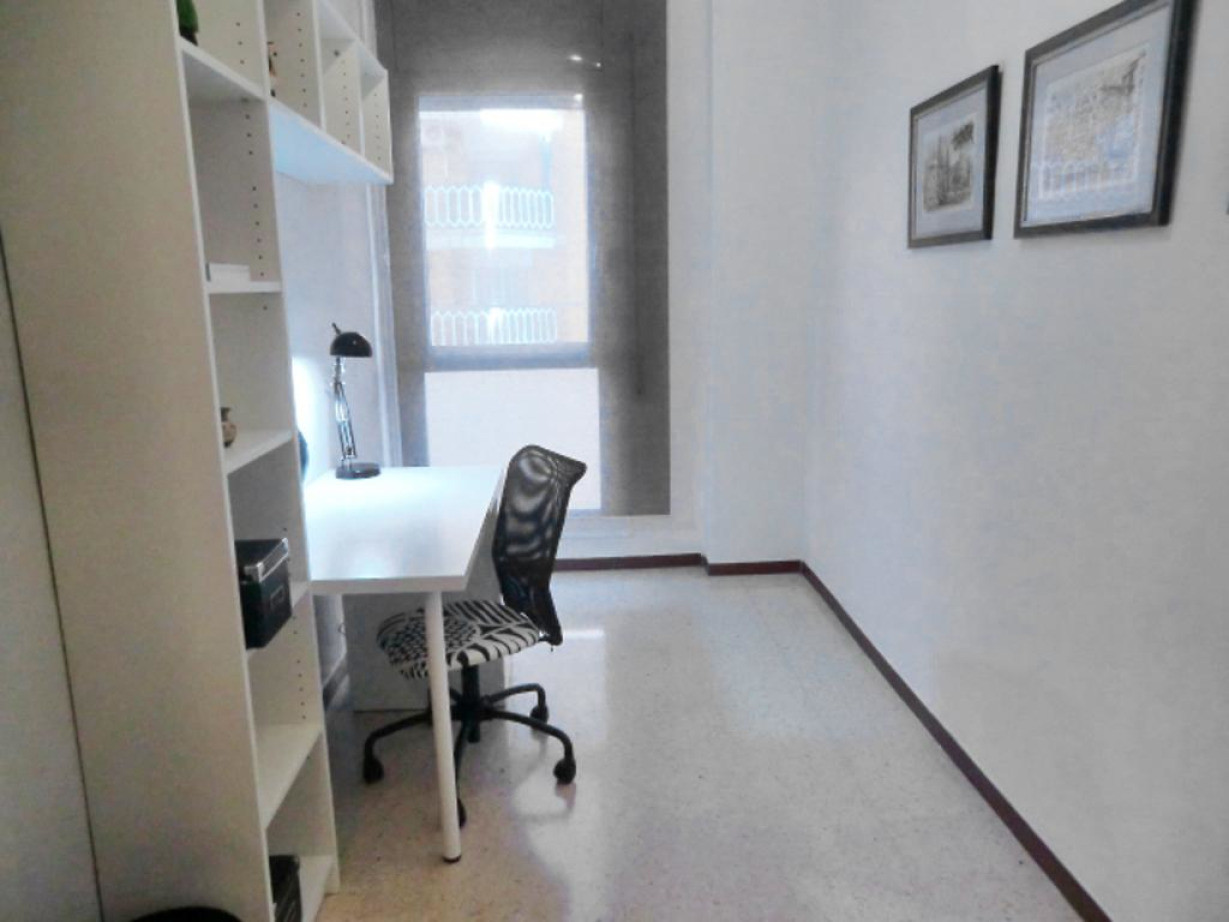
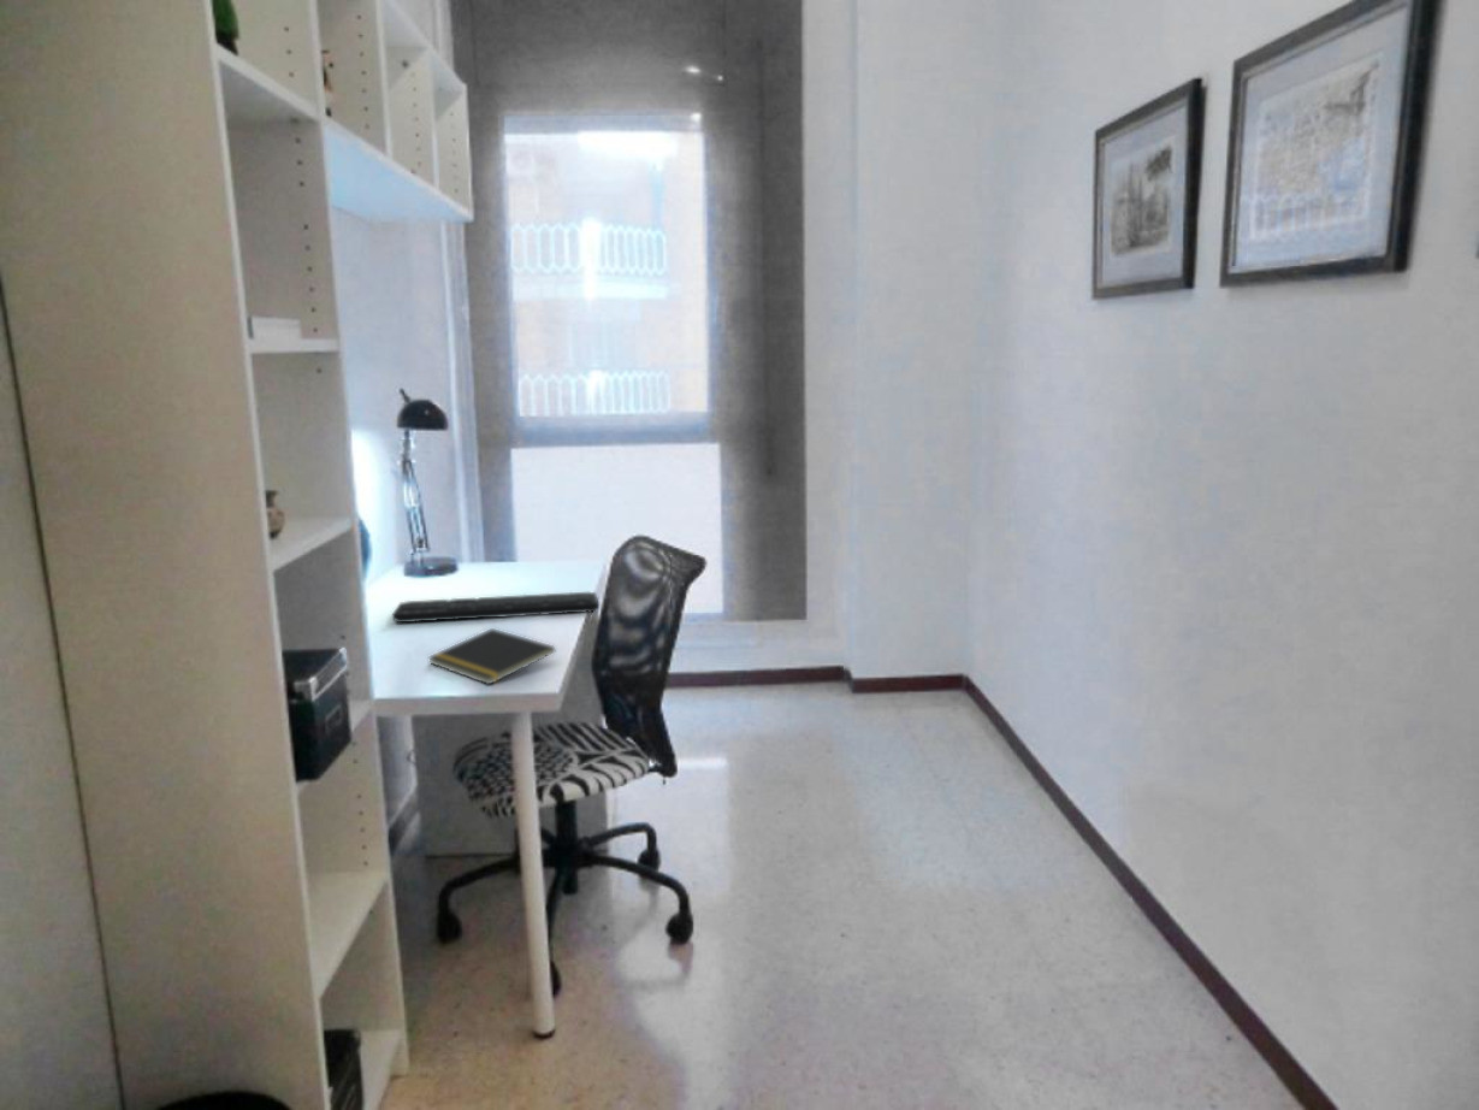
+ keyboard (498, 604)
+ notepad (490, 654)
